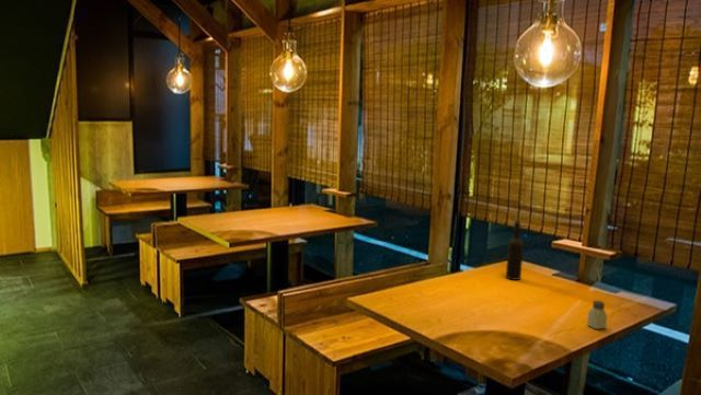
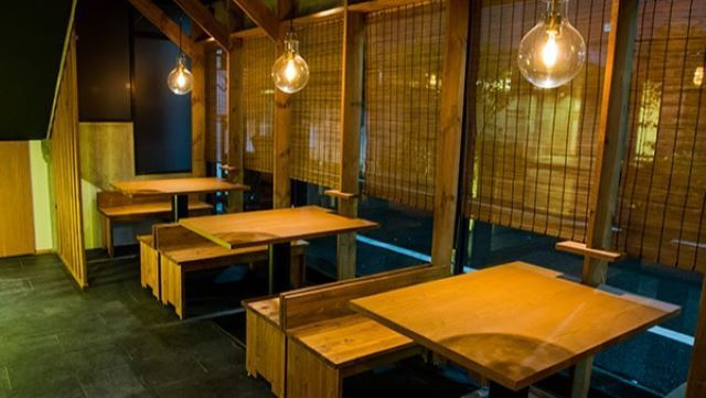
- saltshaker (597, 314)
- wine bottle (515, 248)
